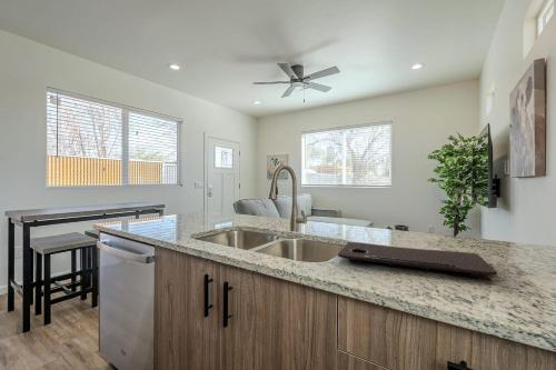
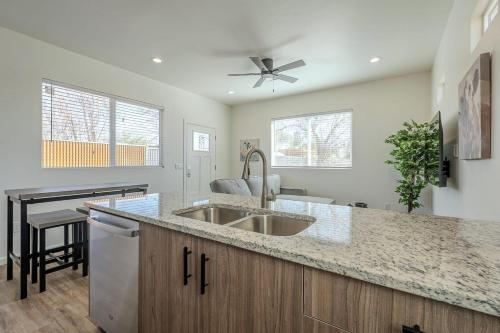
- cutting board (407, 257)
